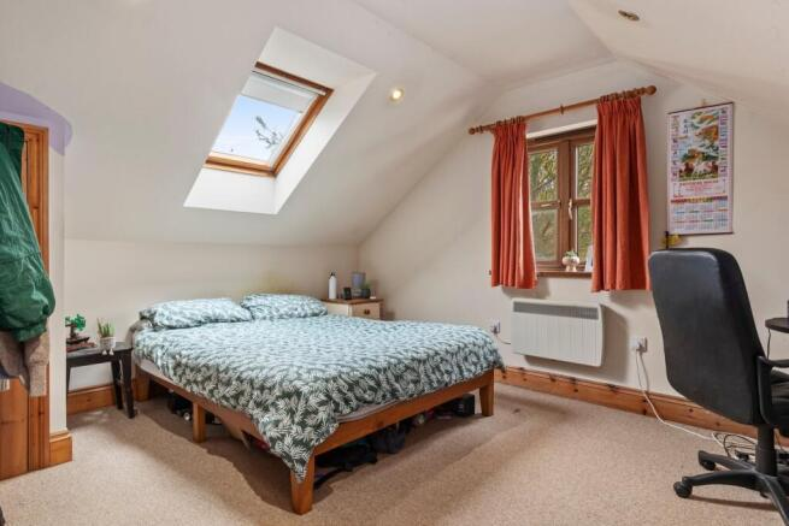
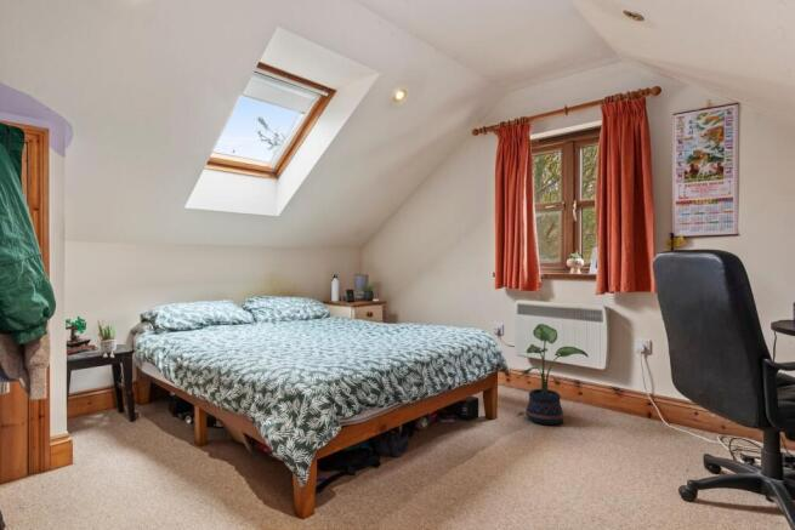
+ potted plant (549, 371)
